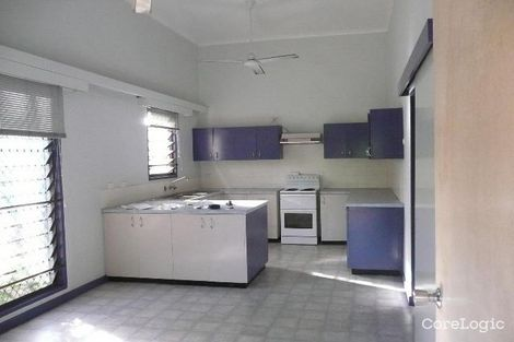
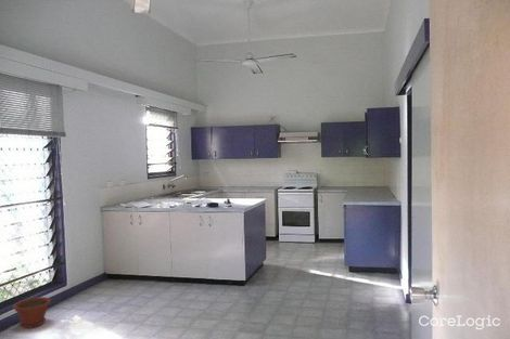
+ plant pot (33, 313)
